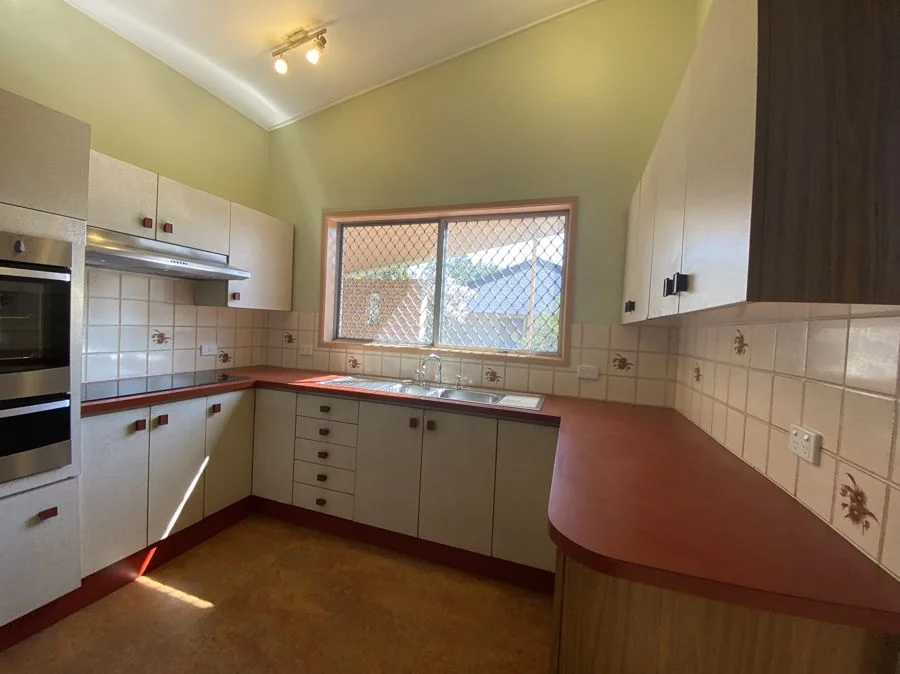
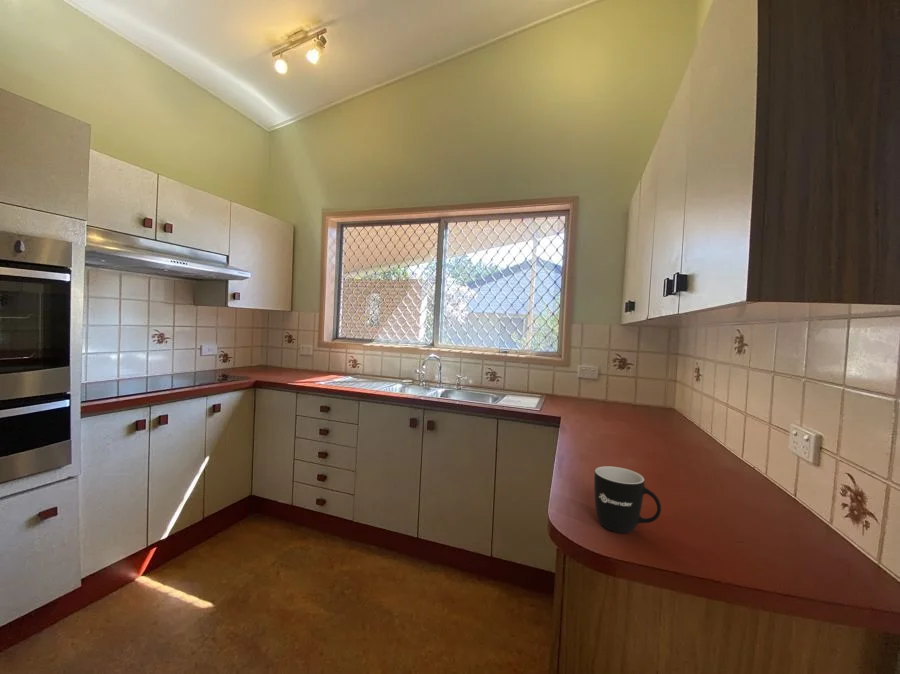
+ mug (626, 502)
